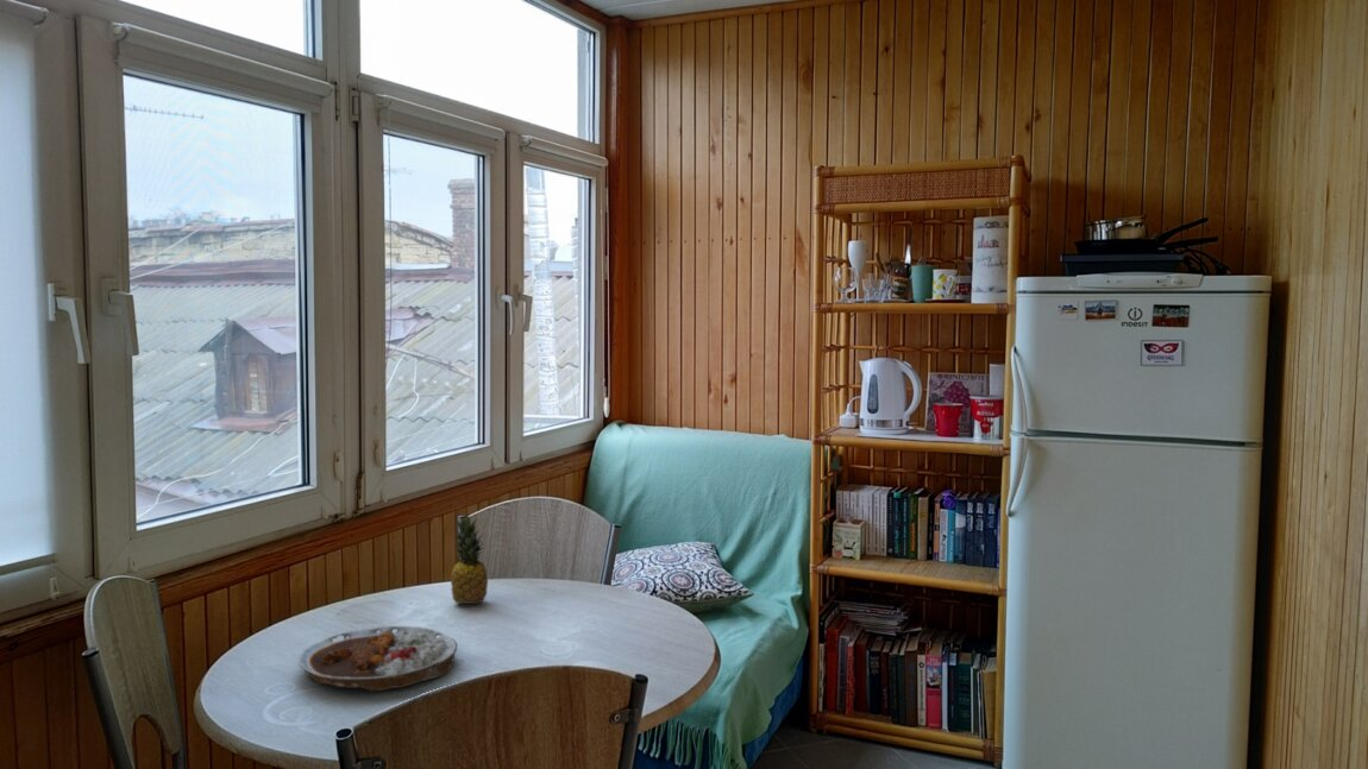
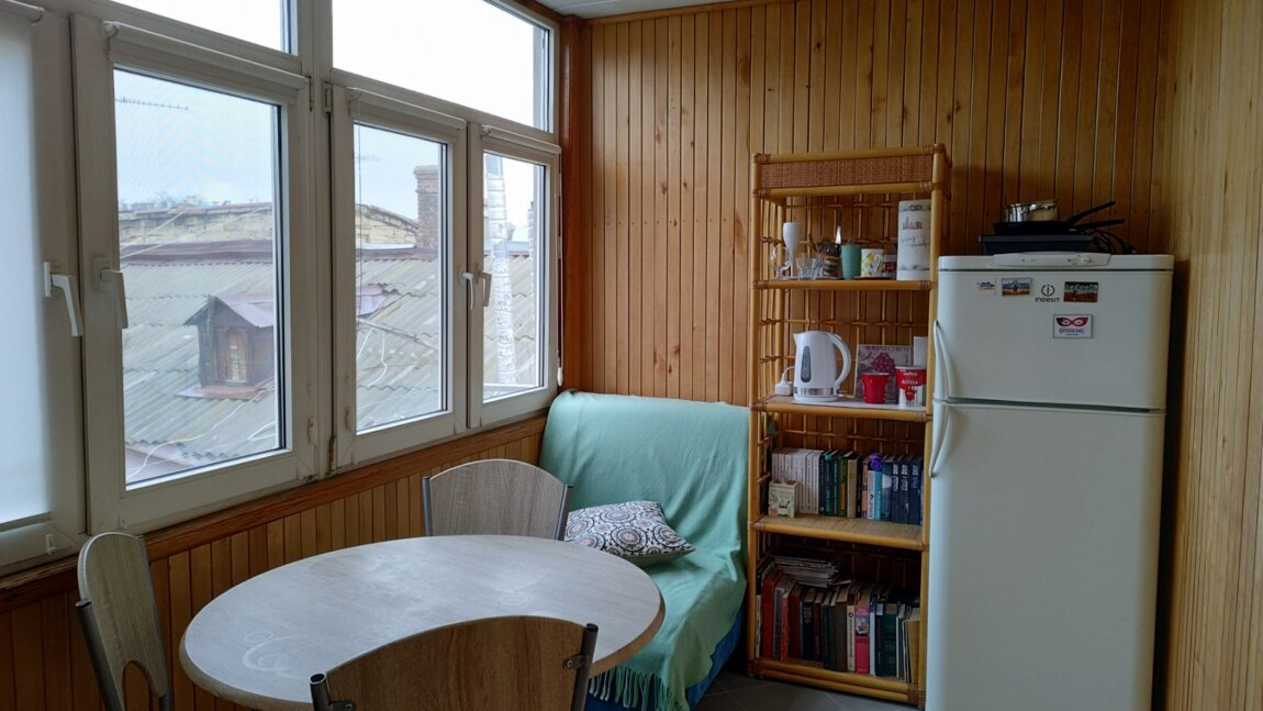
- plate (379, 651)
- fruit (469, 557)
